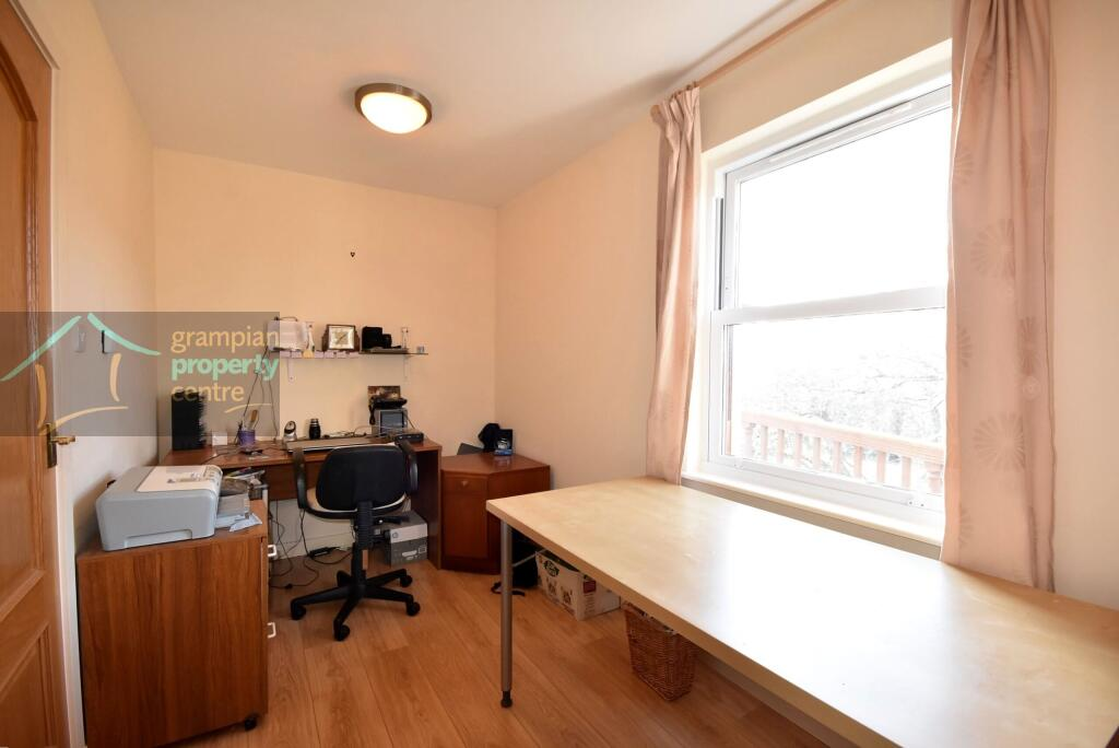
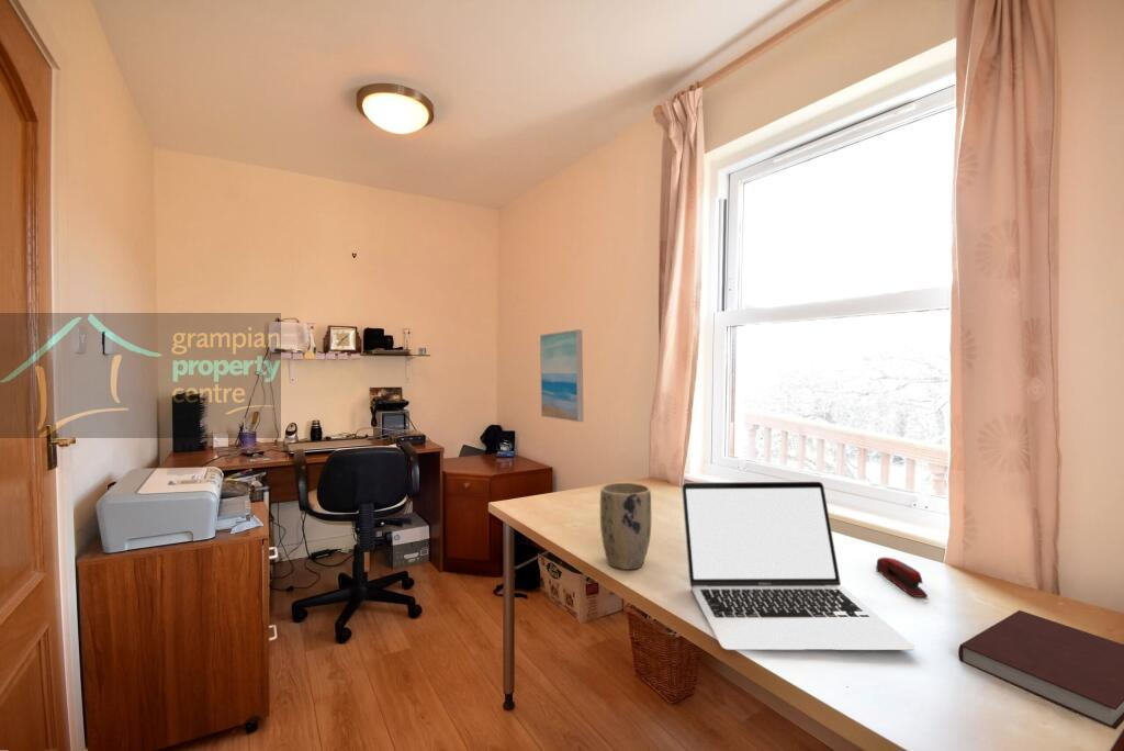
+ stapler (899, 571)
+ notebook (1058, 659)
+ wall art (560, 375)
+ laptop (779, 553)
+ plant pot (626, 525)
